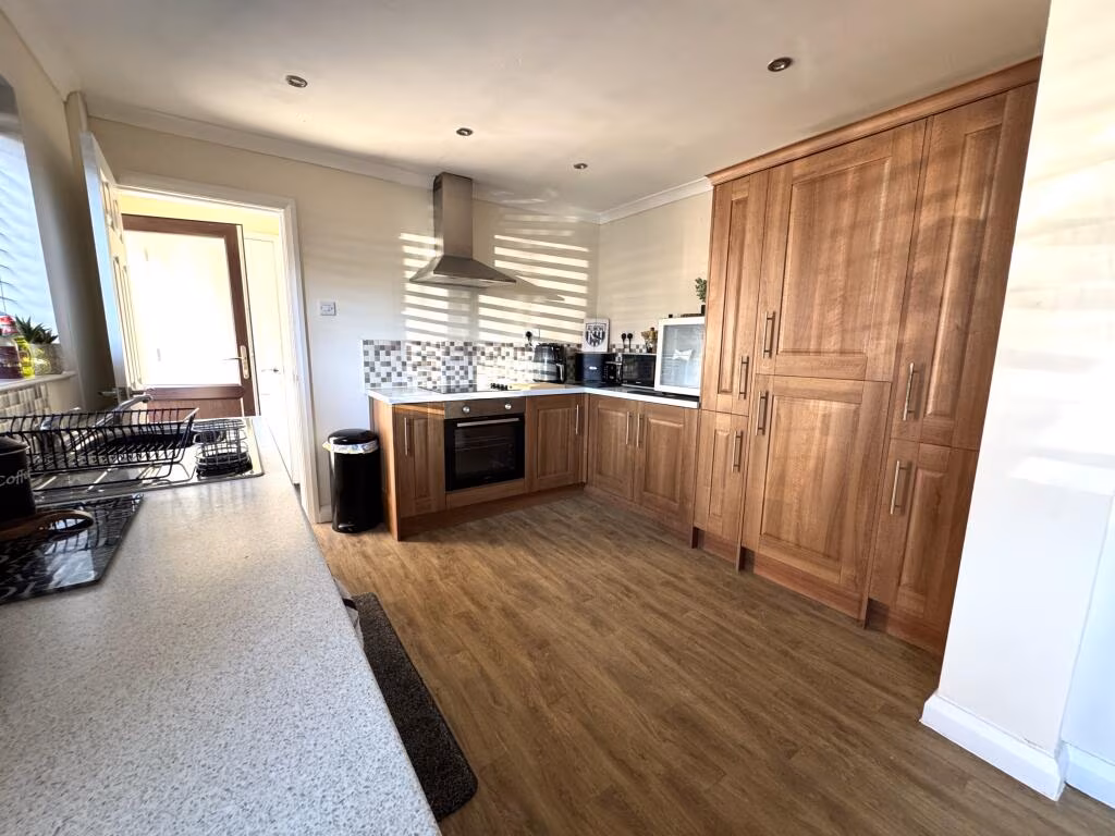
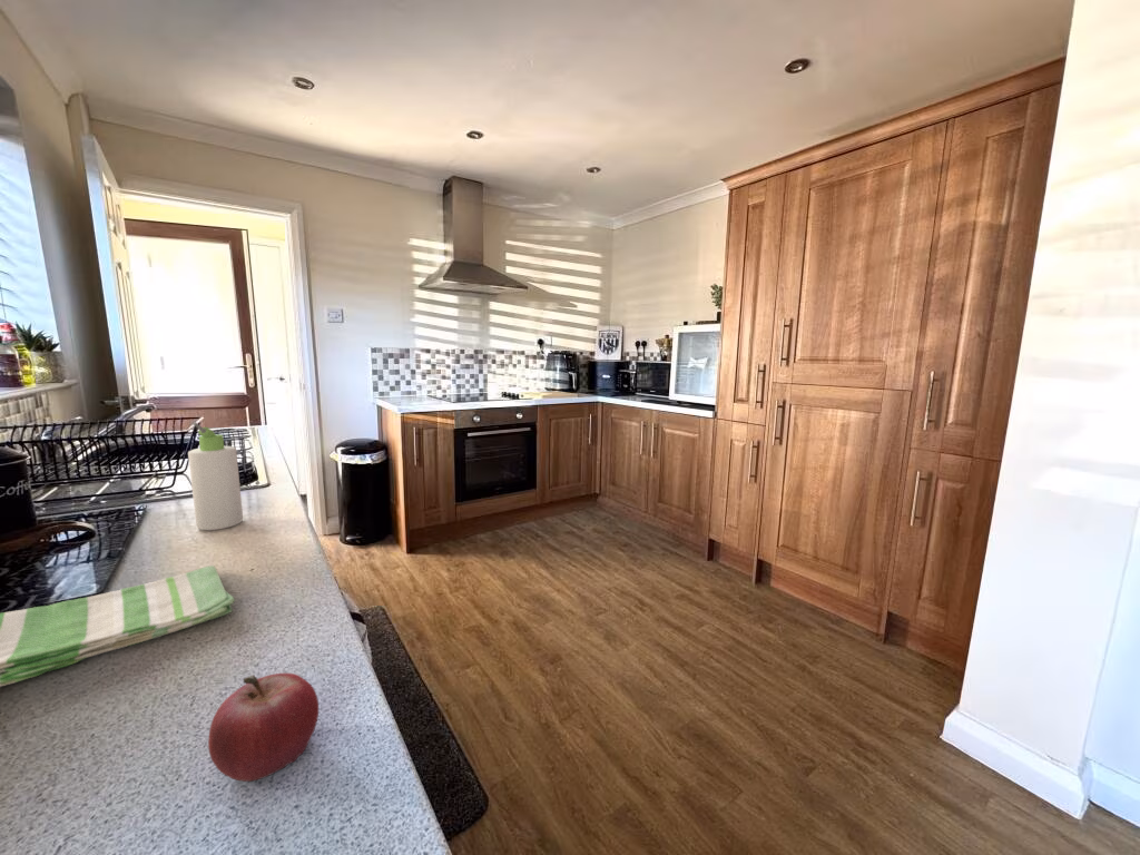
+ fruit (265, 715)
+ dish towel (116, 613)
+ bottle (213, 473)
